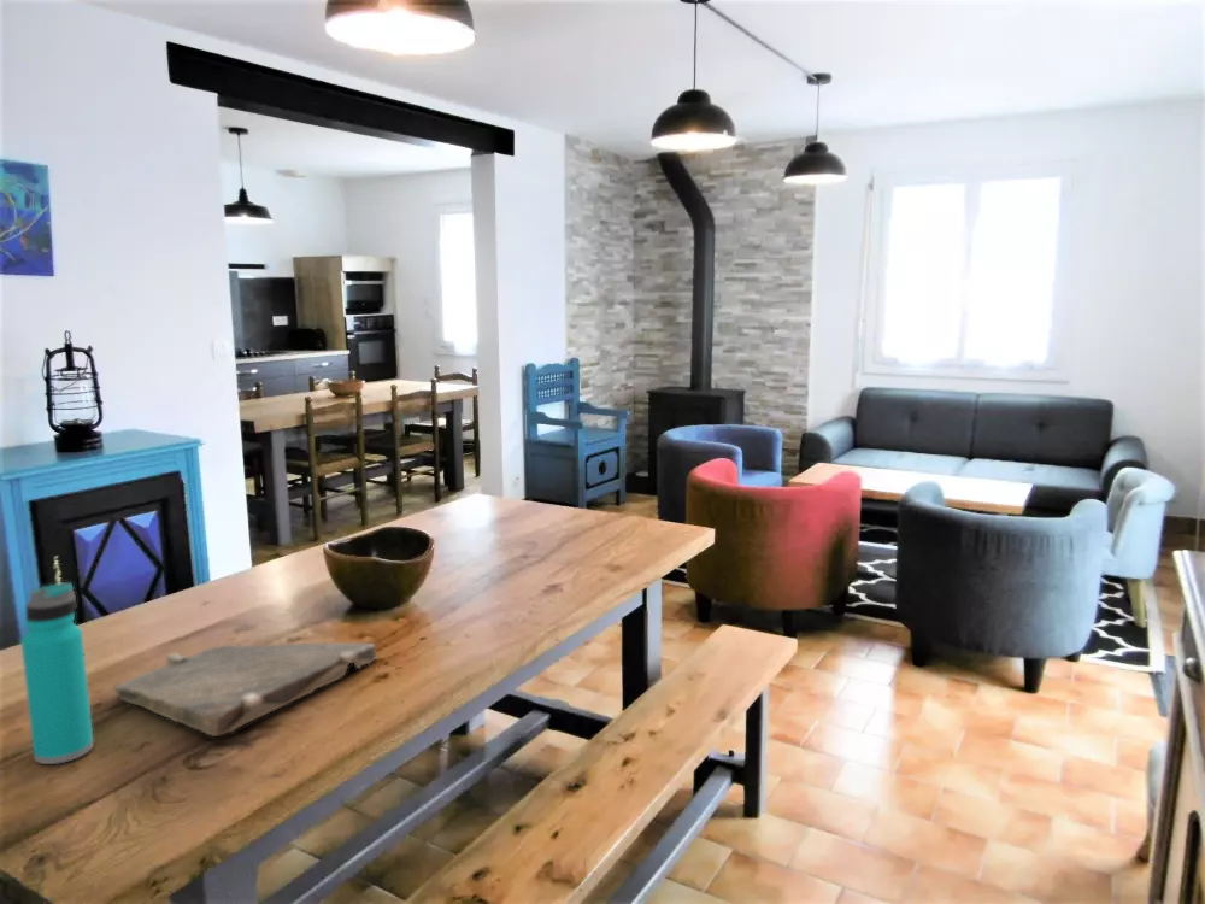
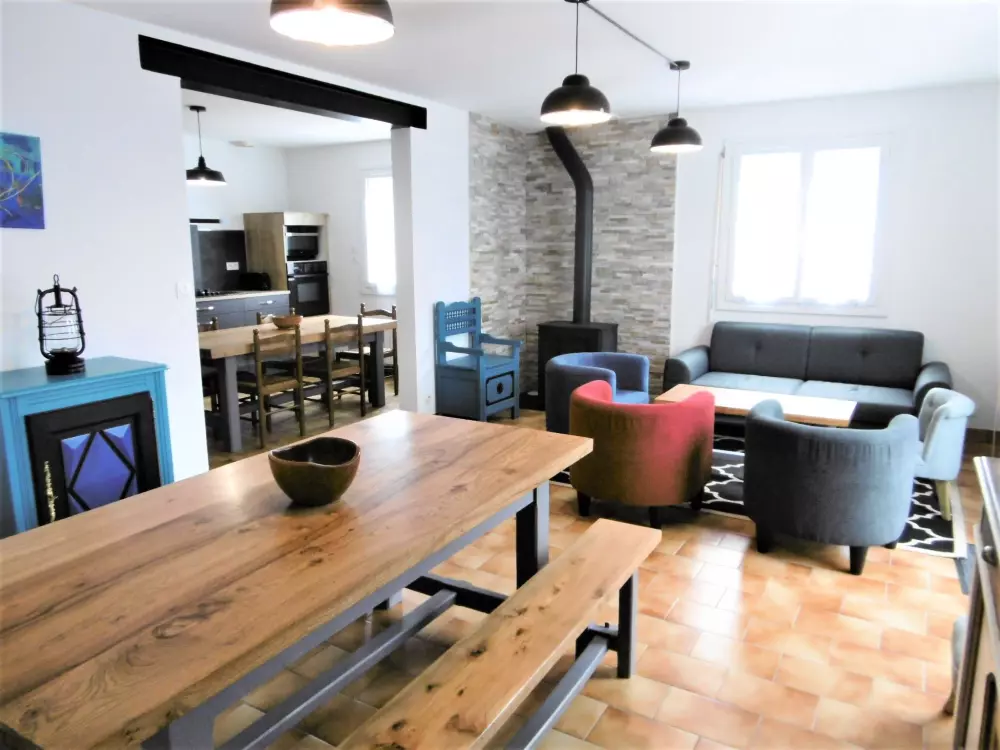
- water bottle (55, 670)
- cutting board (247, 668)
